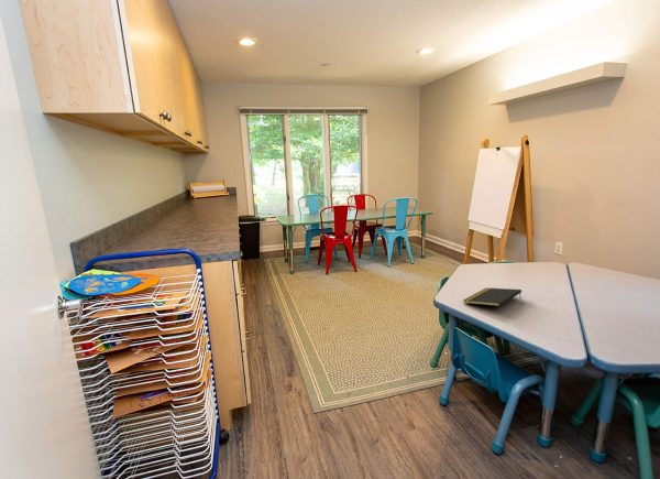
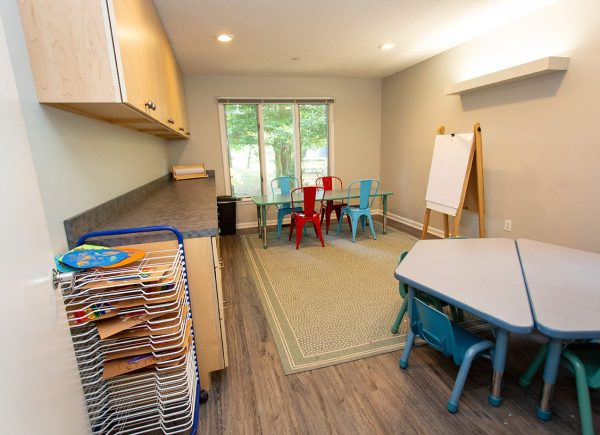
- notepad (492, 296)
